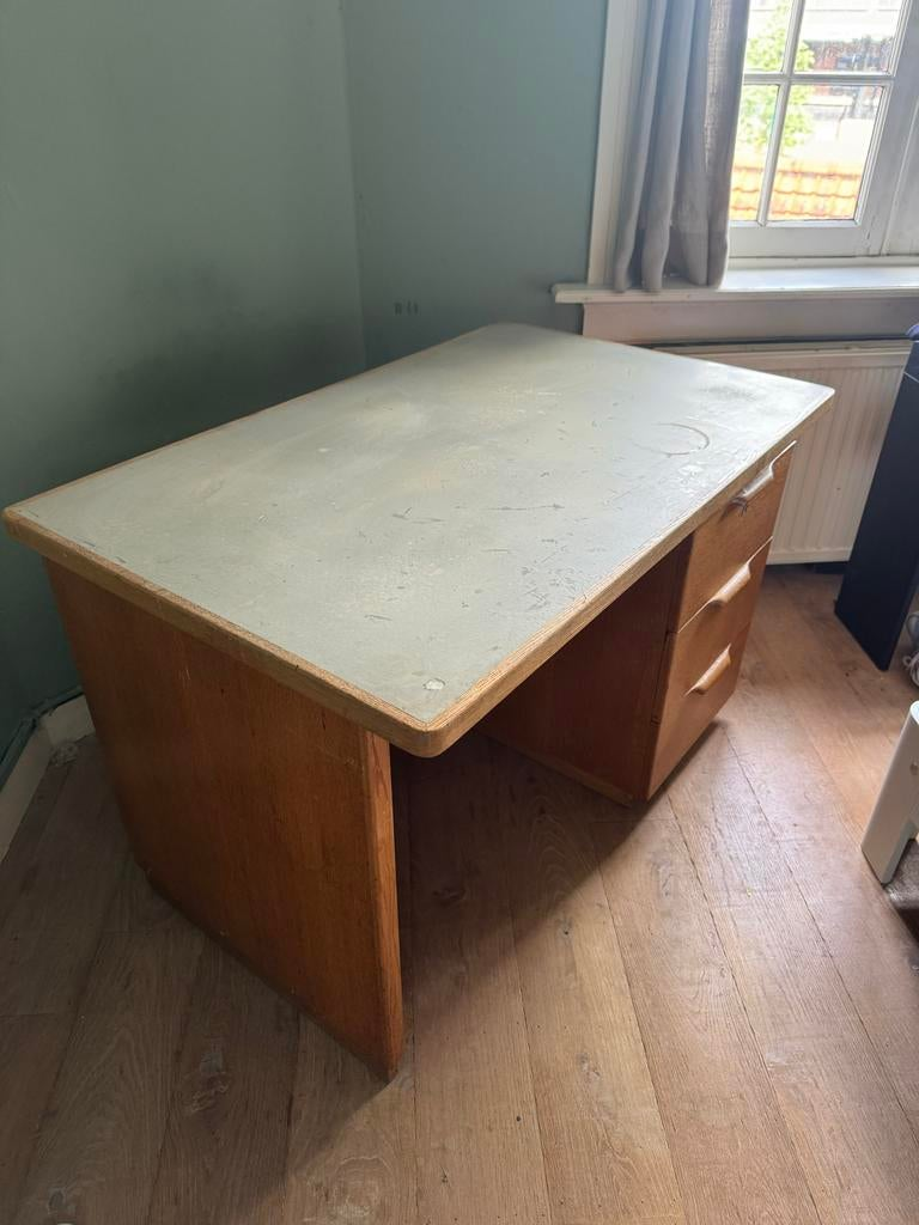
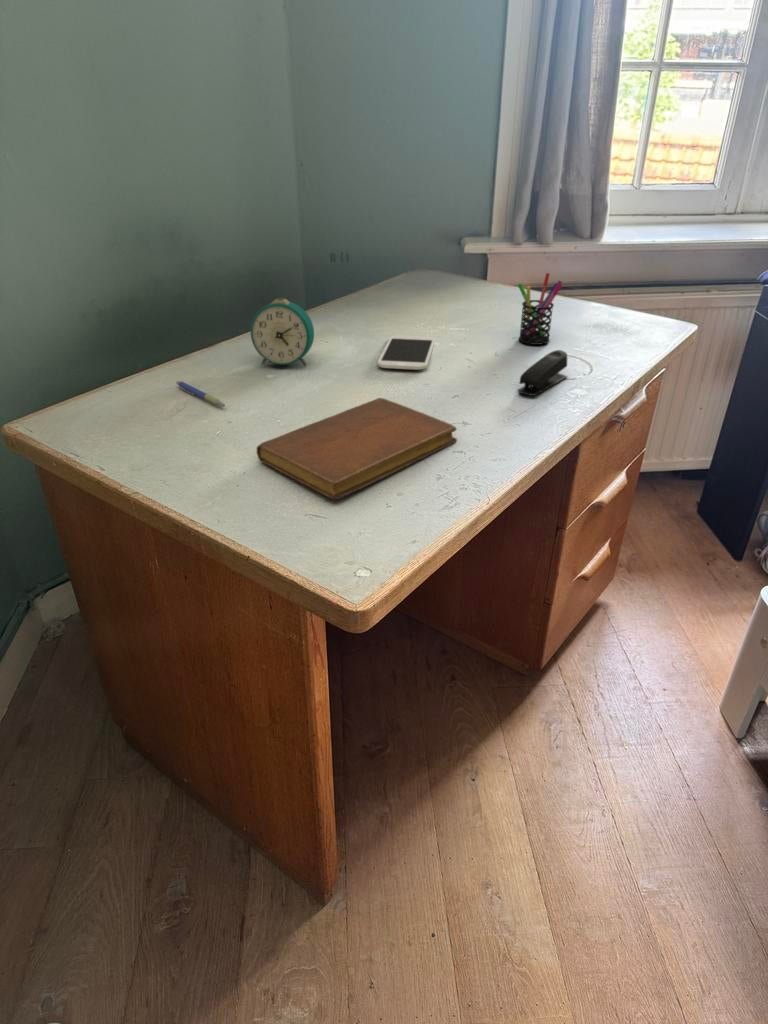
+ alarm clock (283, 330)
+ smartphone (407, 351)
+ pen (200, 393)
+ notebook (359, 442)
+ stapler (544, 371)
+ pen holder (534, 307)
